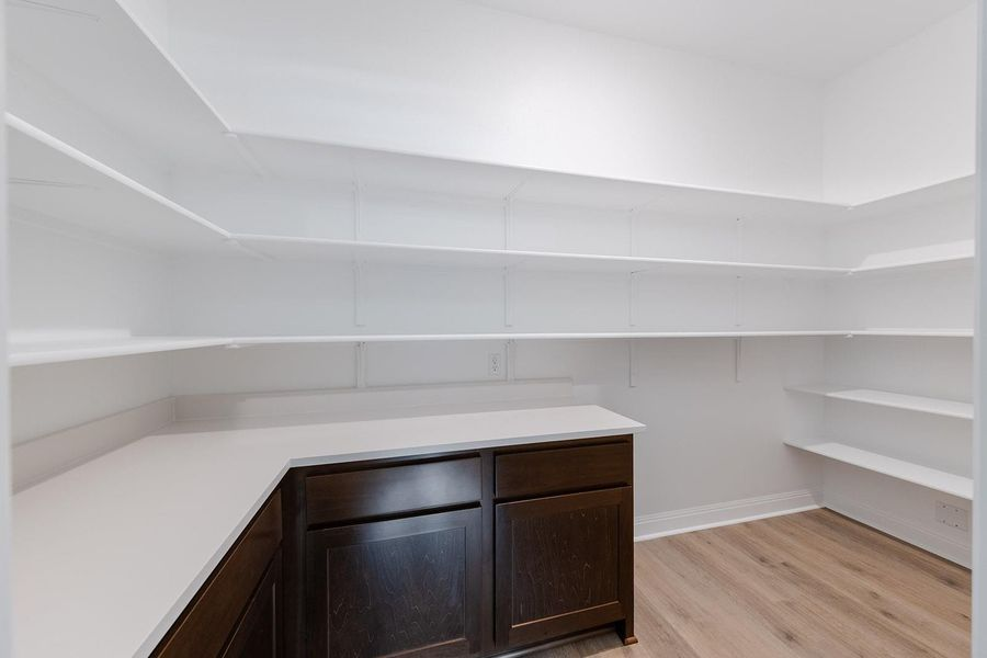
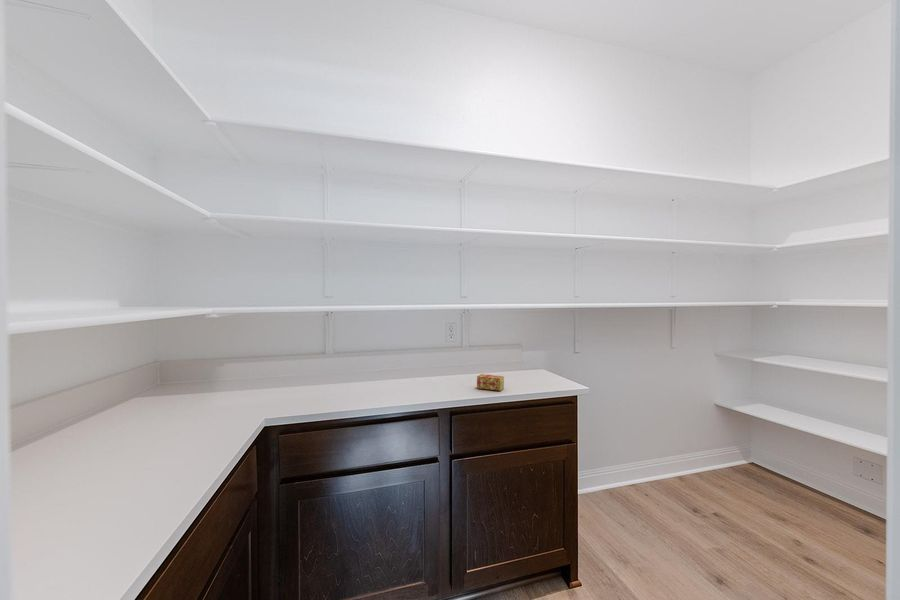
+ tea box (490, 381)
